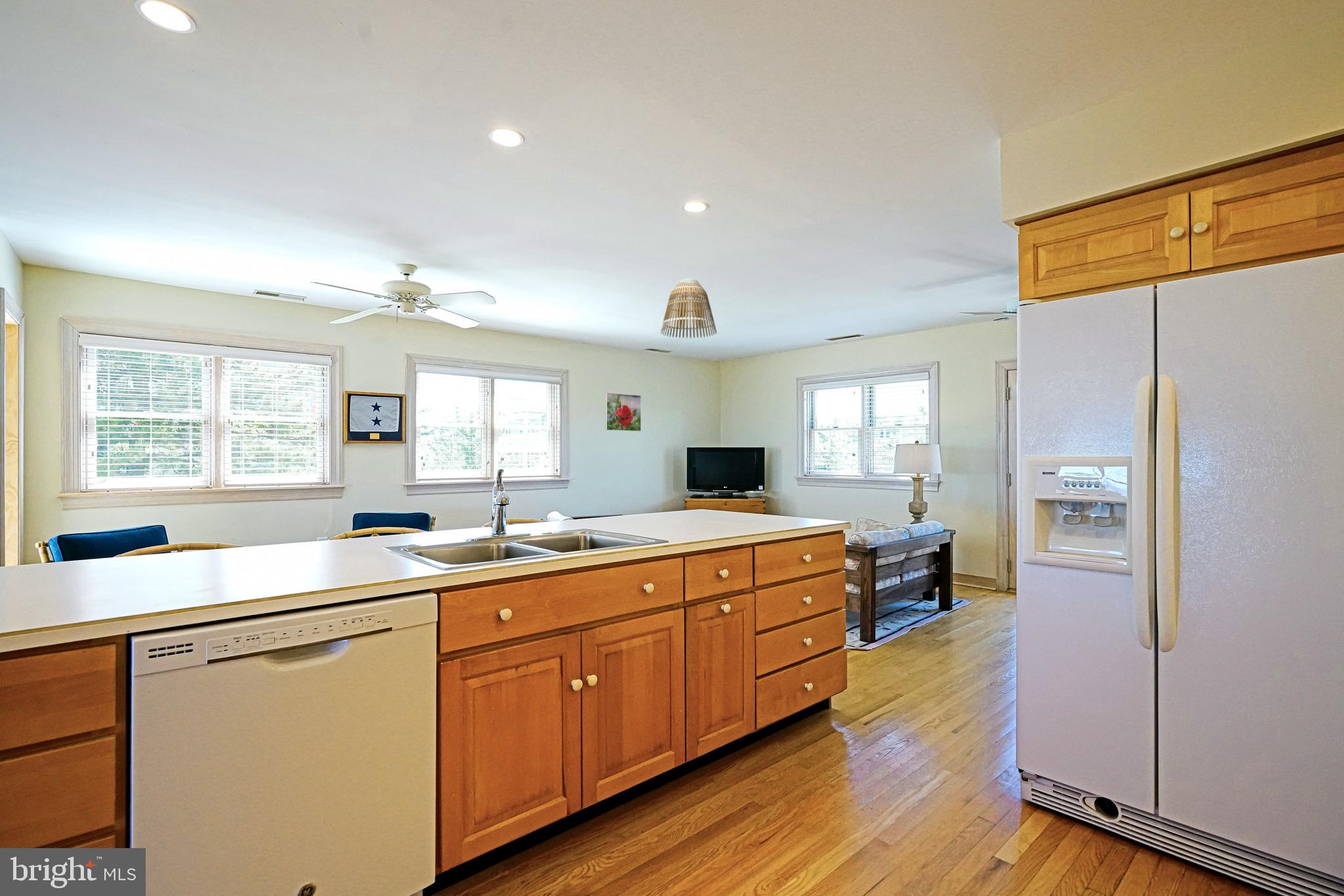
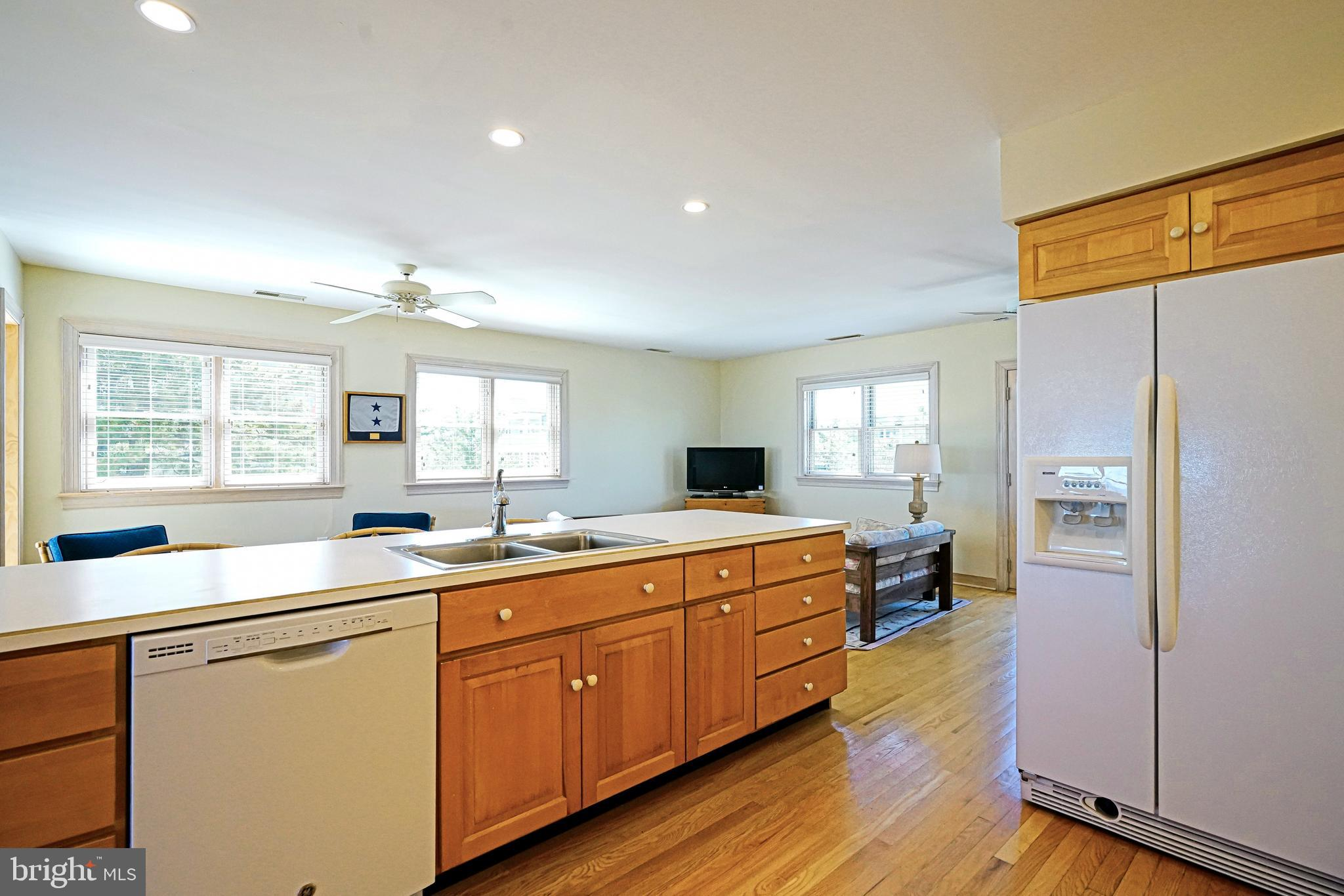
- lamp shade (688, 306)
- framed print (623, 412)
